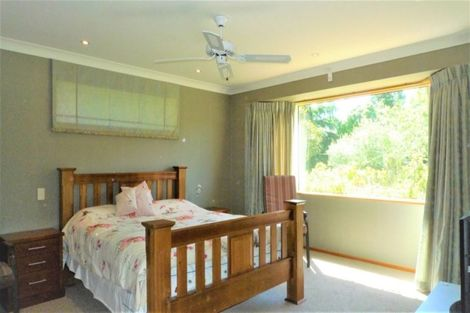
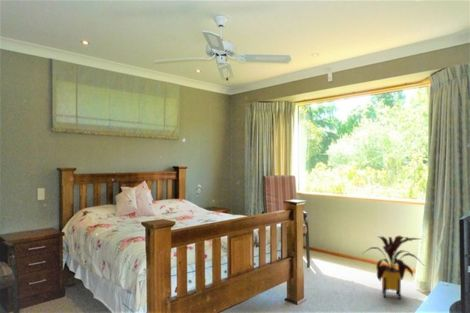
+ house plant (392, 264)
